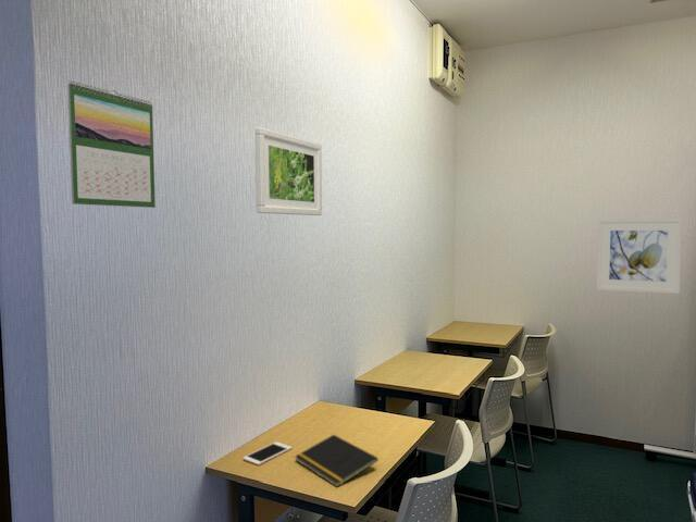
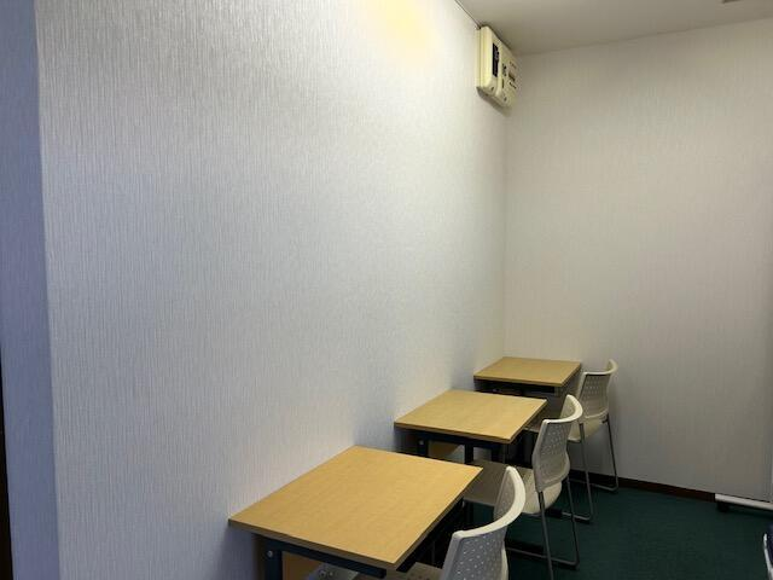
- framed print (637, 254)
- notepad (335, 458)
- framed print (291, 175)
- calendar (114, 148)
- cell phone (268, 452)
